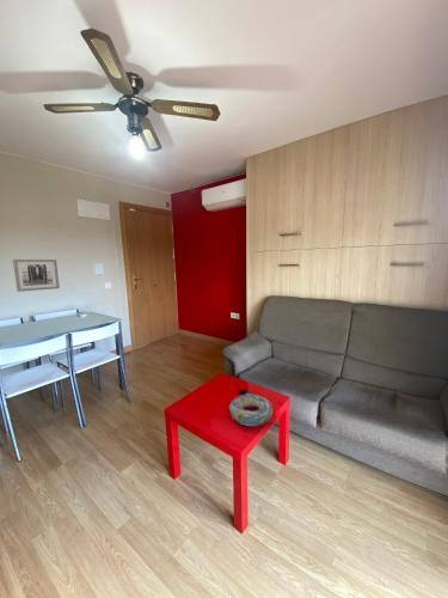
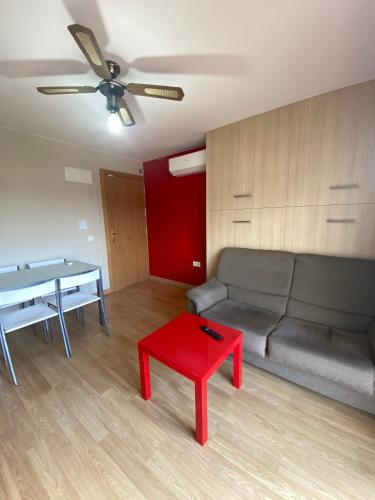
- wall art (37, 274)
- decorative bowl (248, 407)
